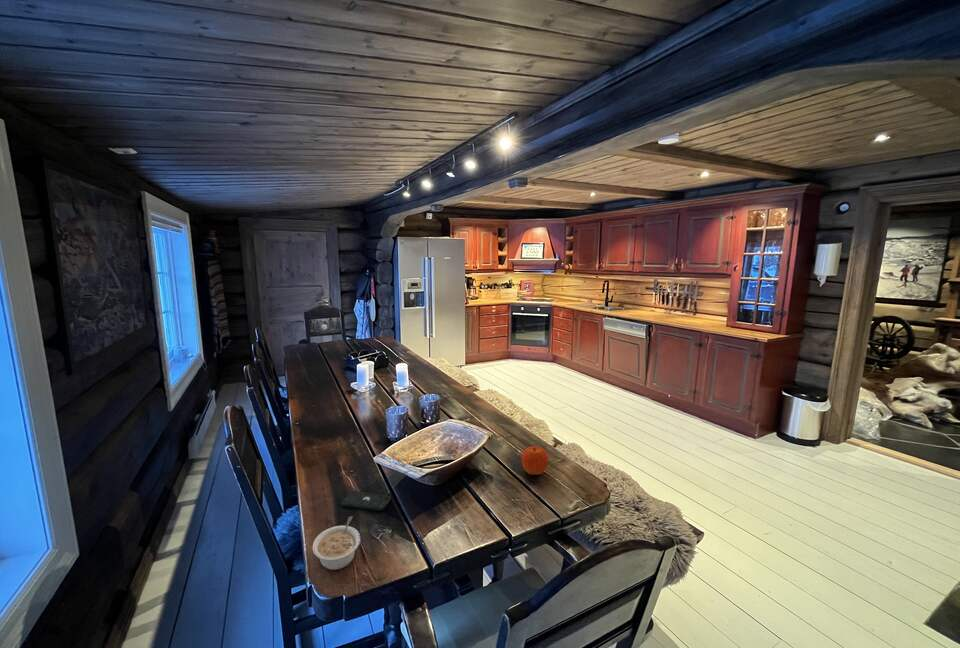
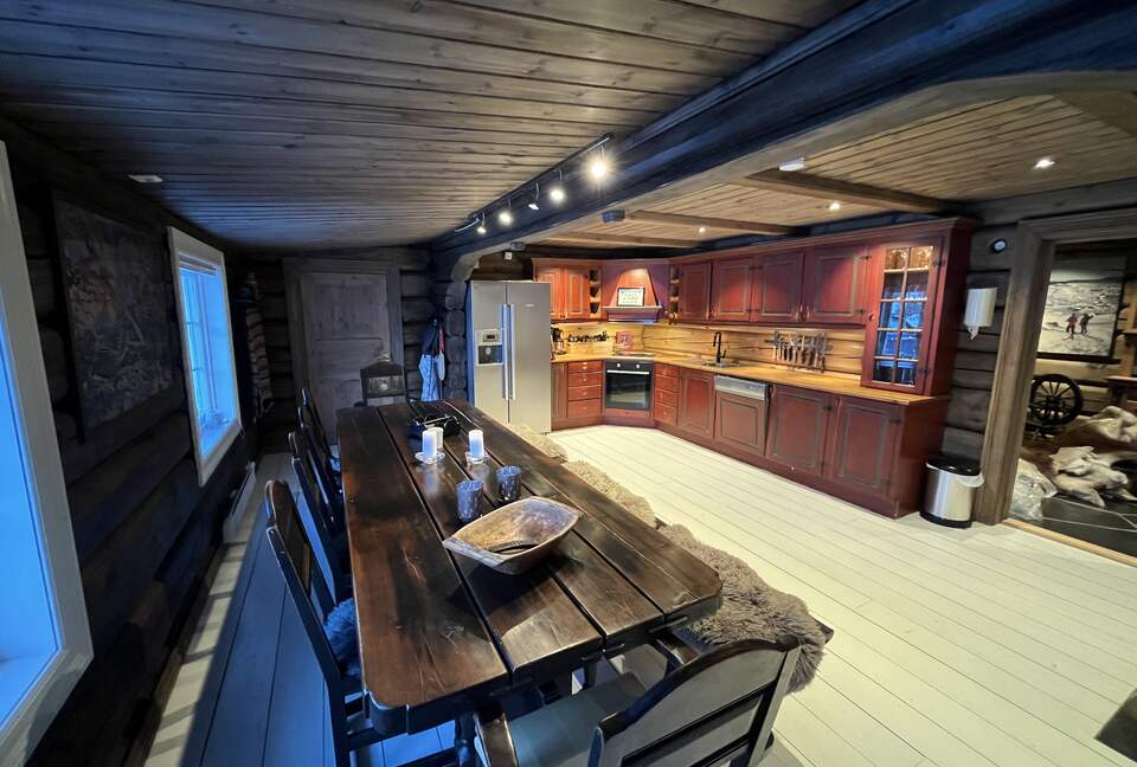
- legume (336, 546)
- smartphone (366, 500)
- fruit (534, 460)
